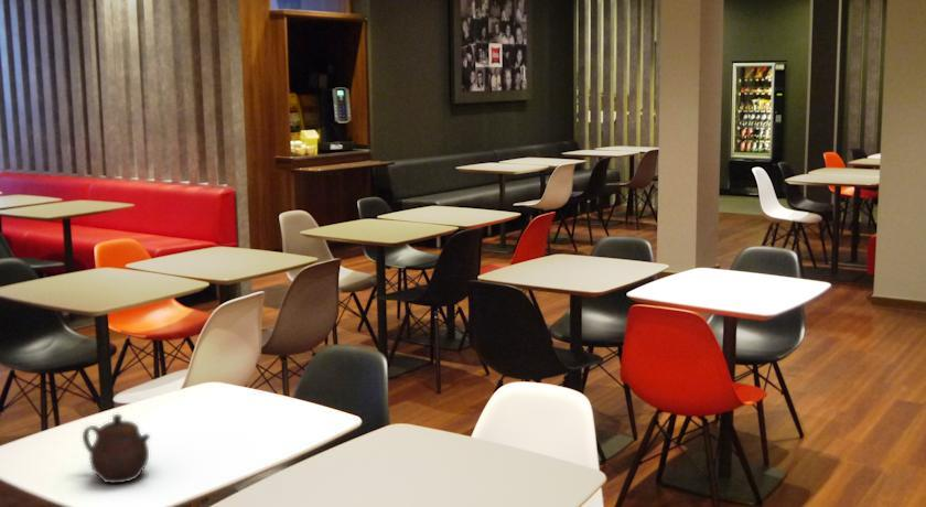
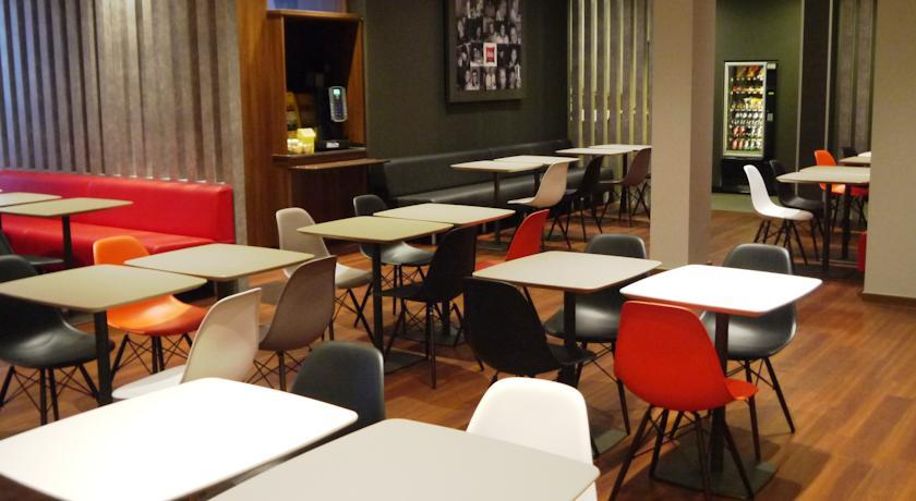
- teapot (116, 444)
